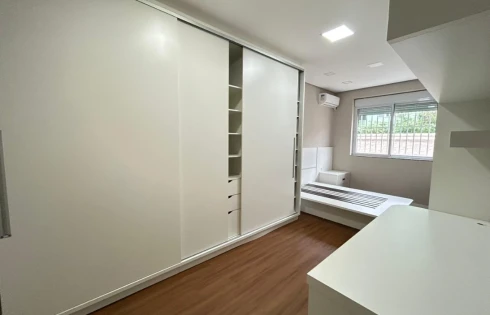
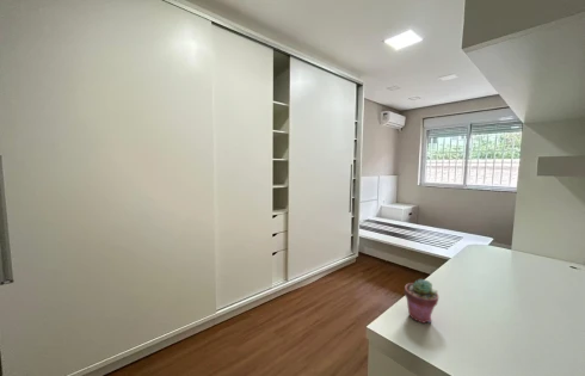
+ potted succulent (420, 297)
